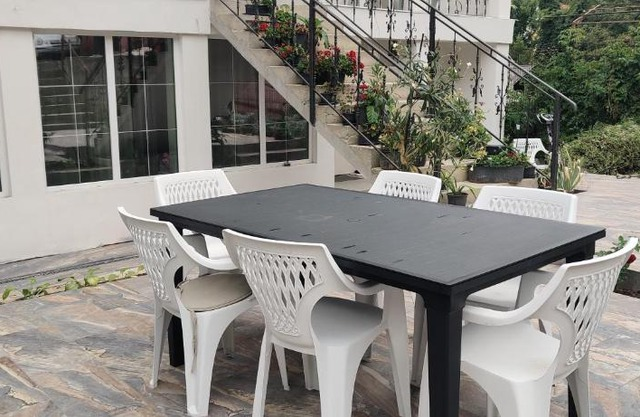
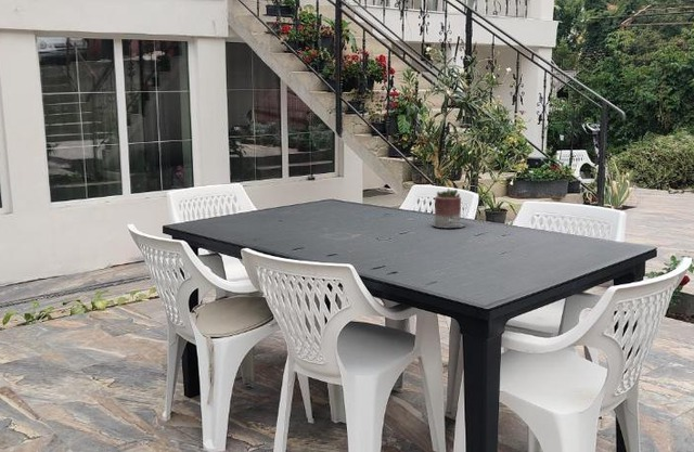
+ succulent planter (448, 207)
